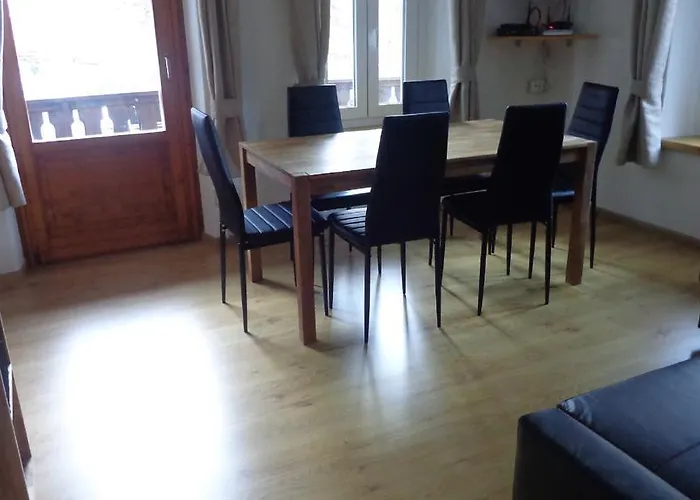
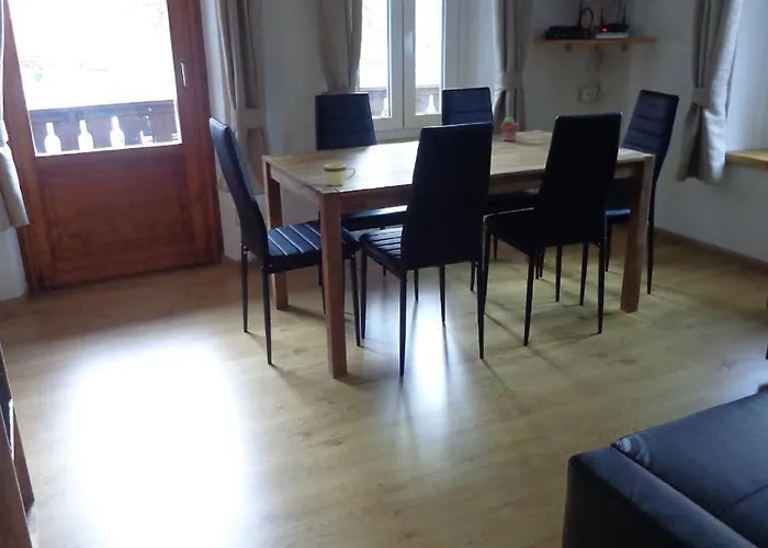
+ potted succulent (509, 128)
+ mug (340, 174)
